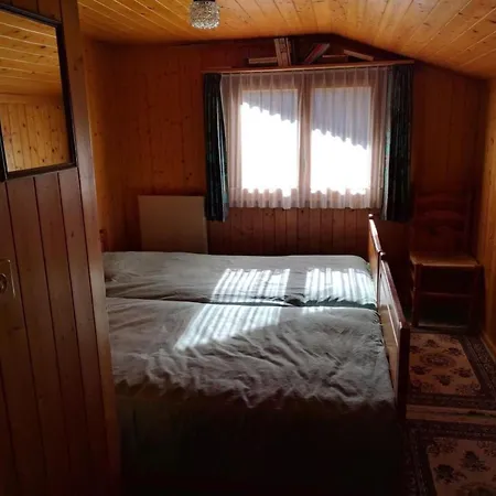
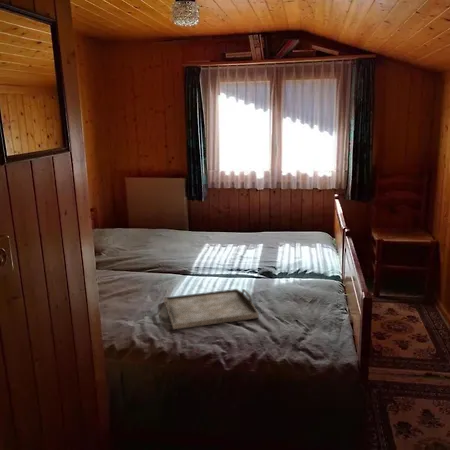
+ serving tray (208, 302)
